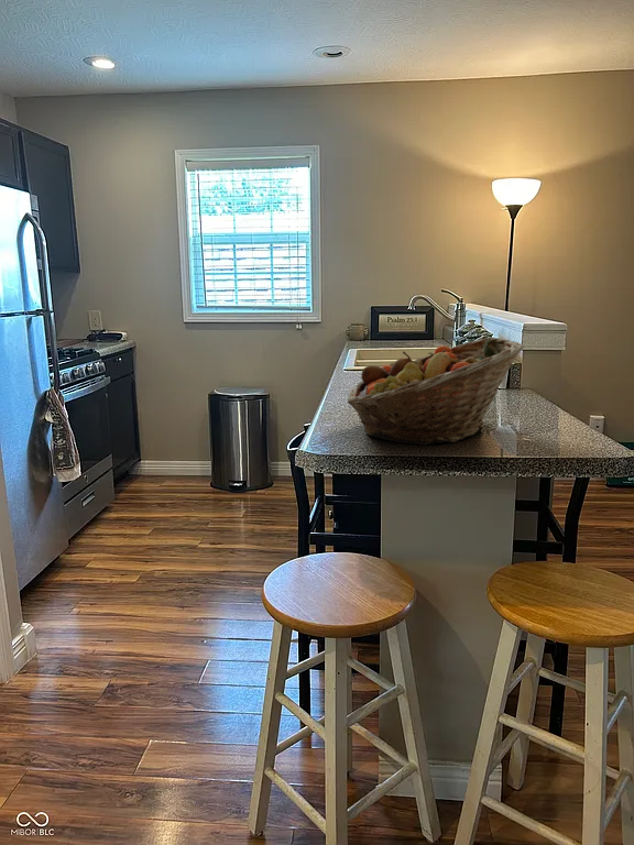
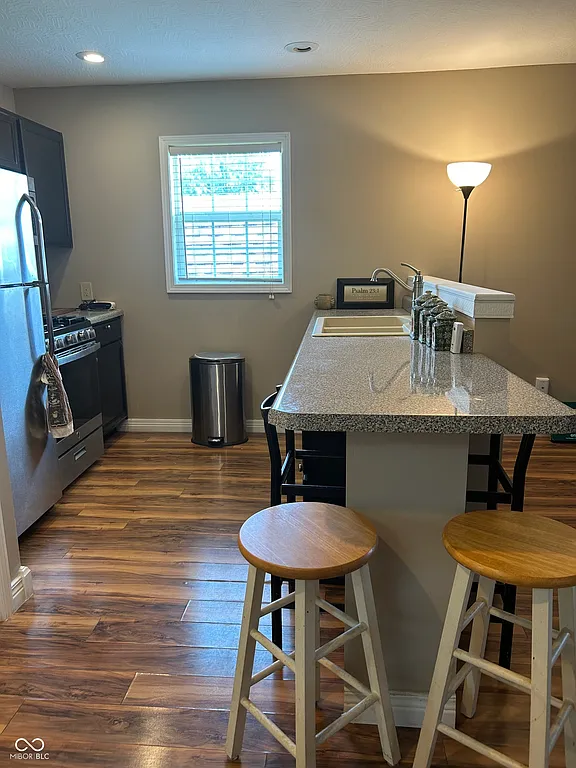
- fruit basket (430, 384)
